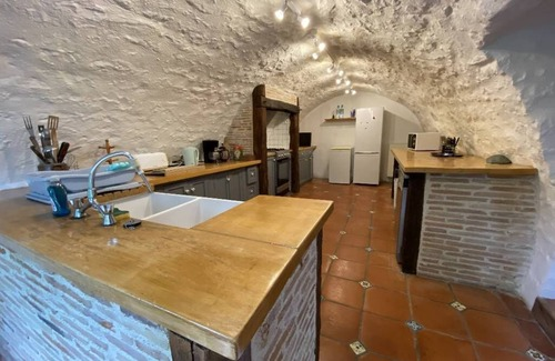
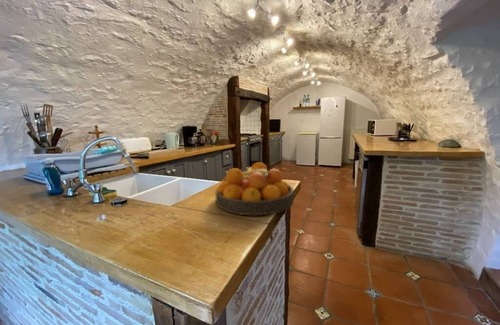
+ fruit bowl (254, 183)
